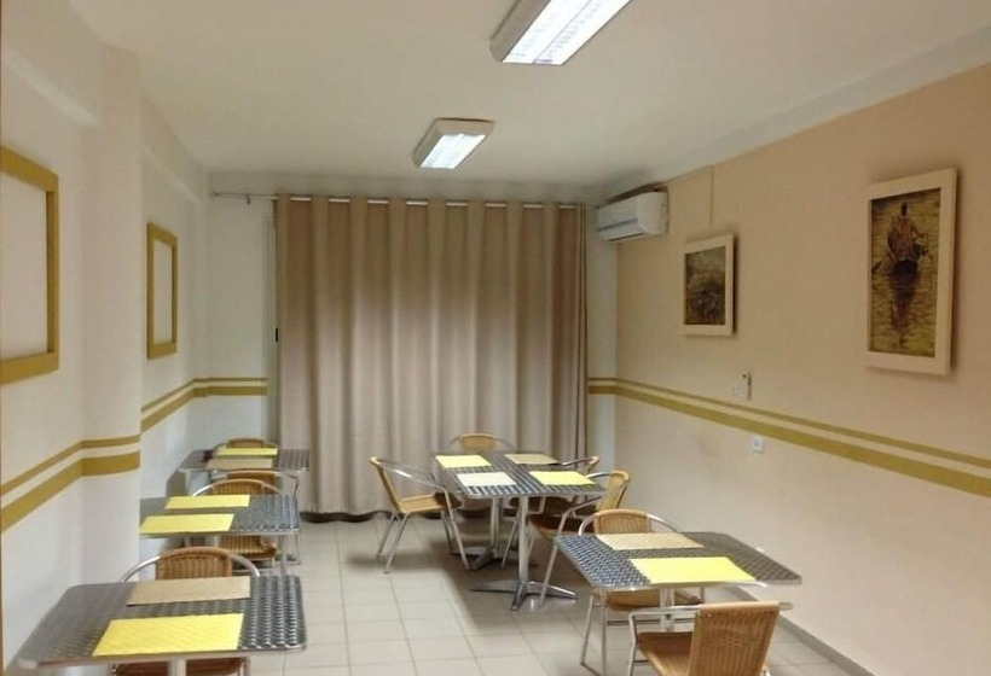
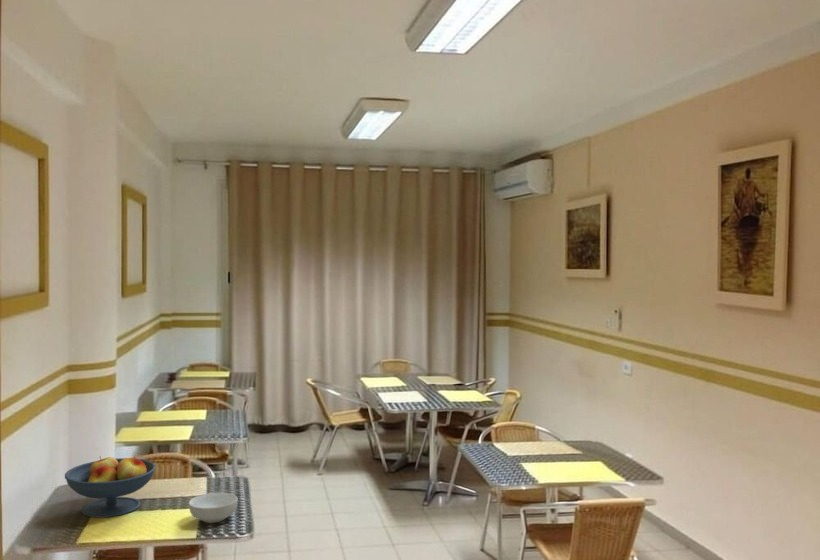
+ cereal bowl (213, 509)
+ fruit bowl (111, 482)
